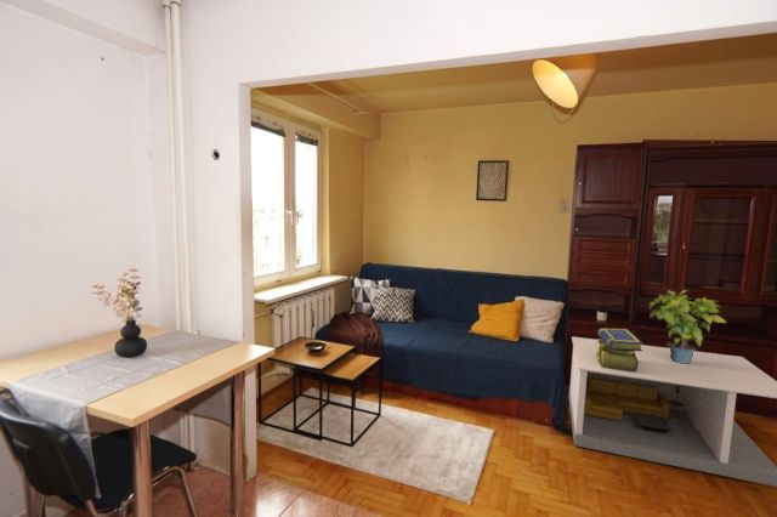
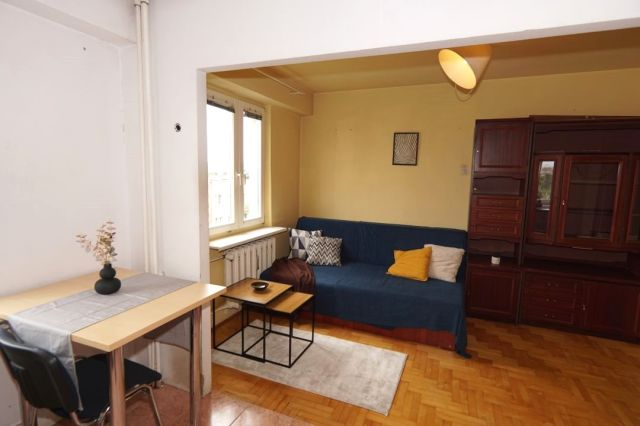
- coffee table (660, 398)
- potted plant (681, 325)
- stack of books (618, 347)
